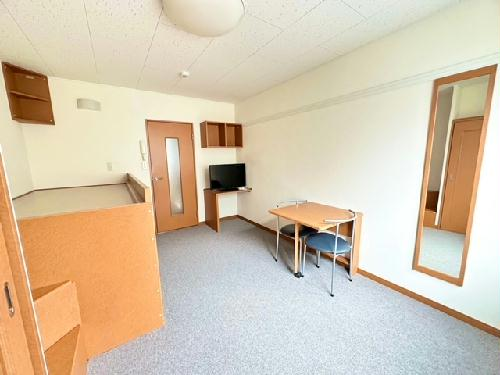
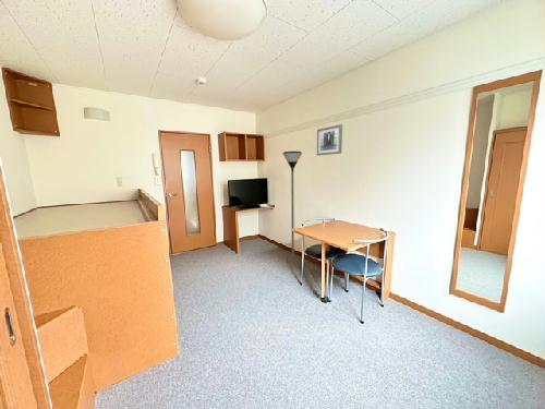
+ floor lamp (292, 205)
+ wall art (328, 141)
